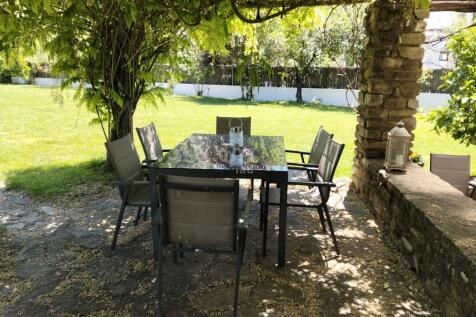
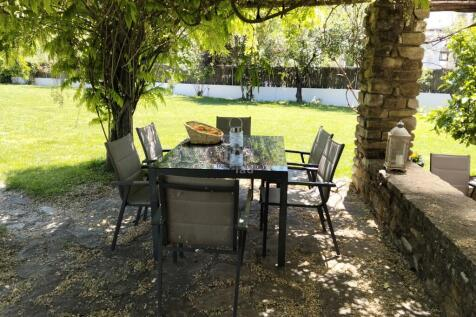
+ fruit basket (203, 132)
